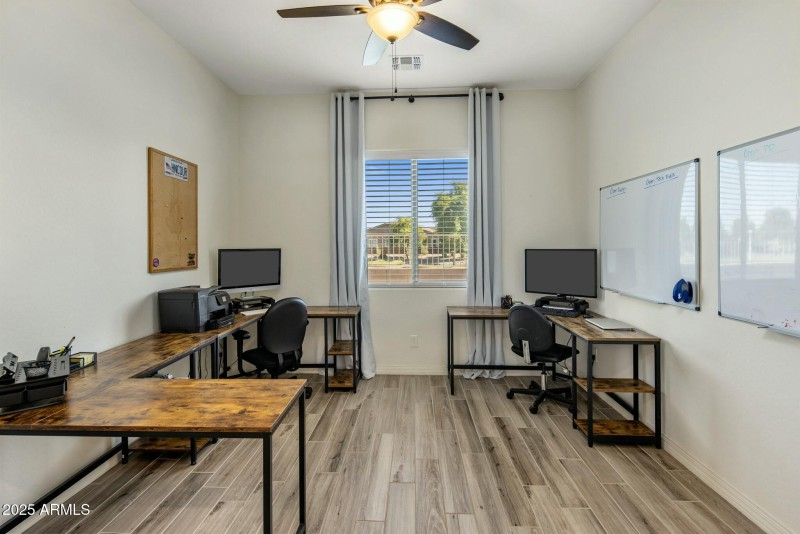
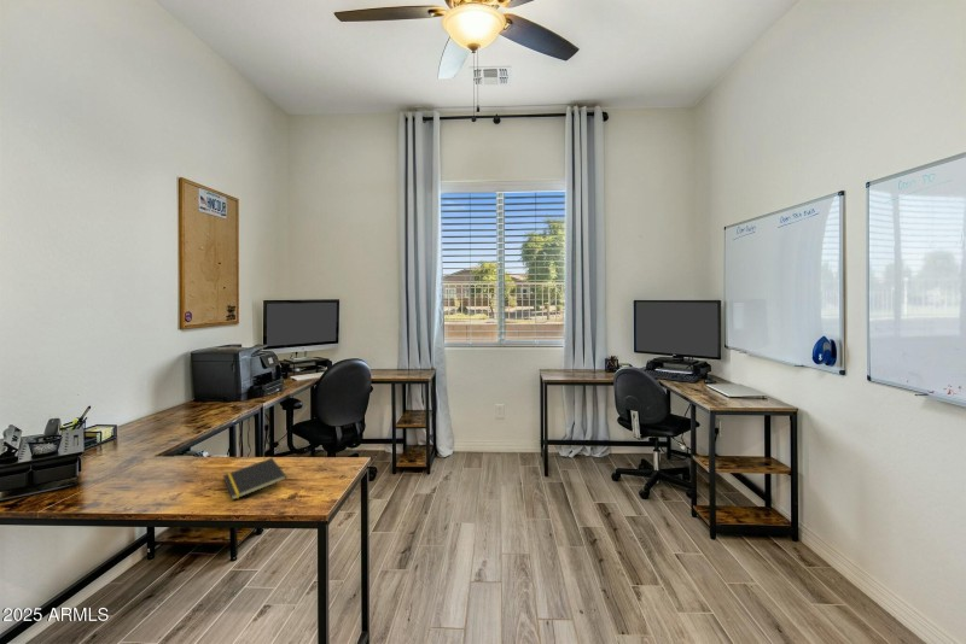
+ notepad (254, 476)
